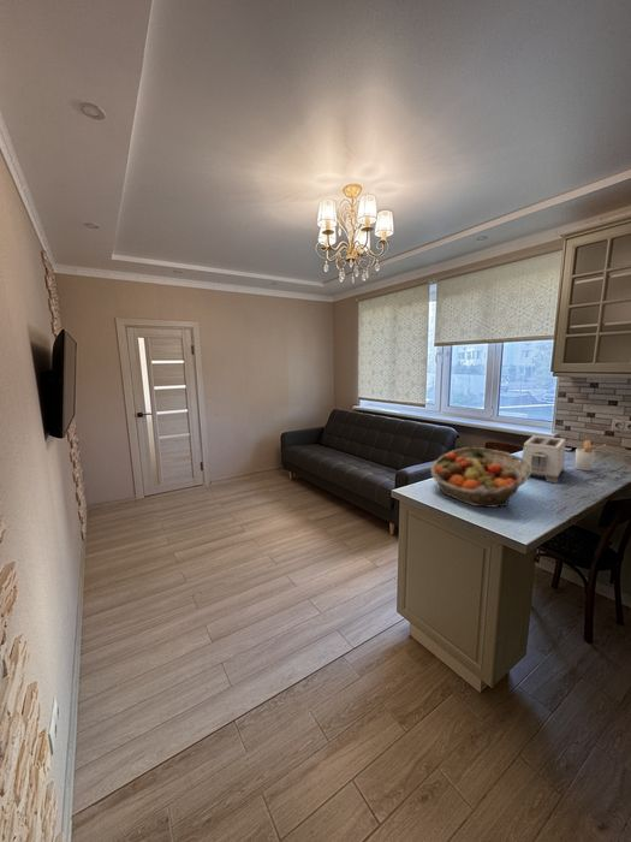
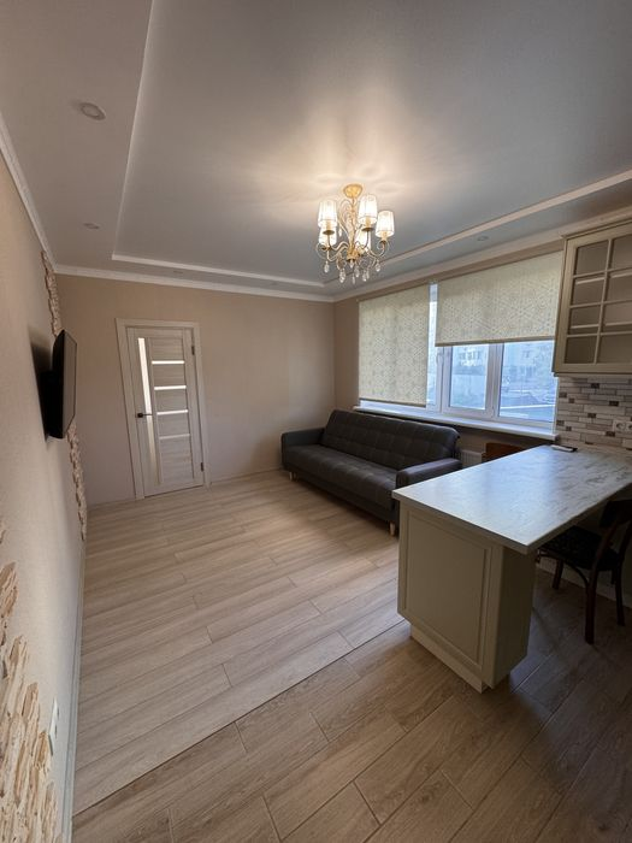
- fruit basket (476, 474)
- toaster (542, 457)
- utensil holder (589, 456)
